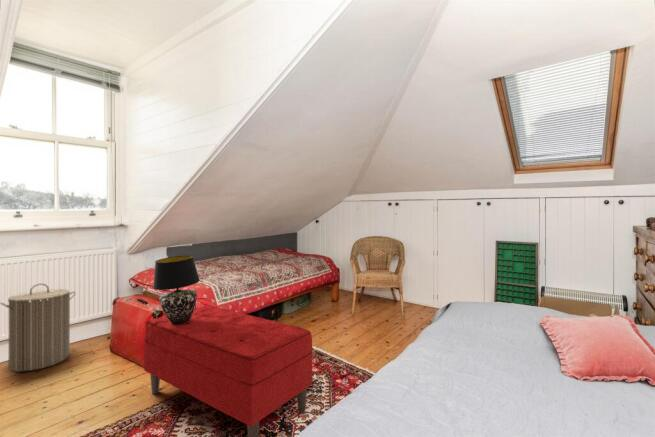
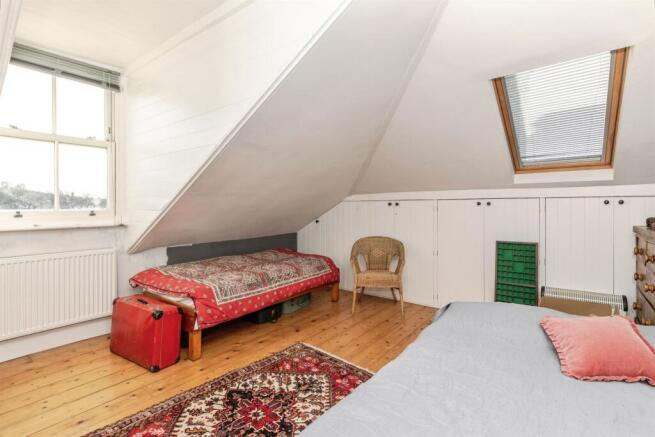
- laundry hamper (40, 322)
- bench (224, 363)
- table lamp (181, 290)
